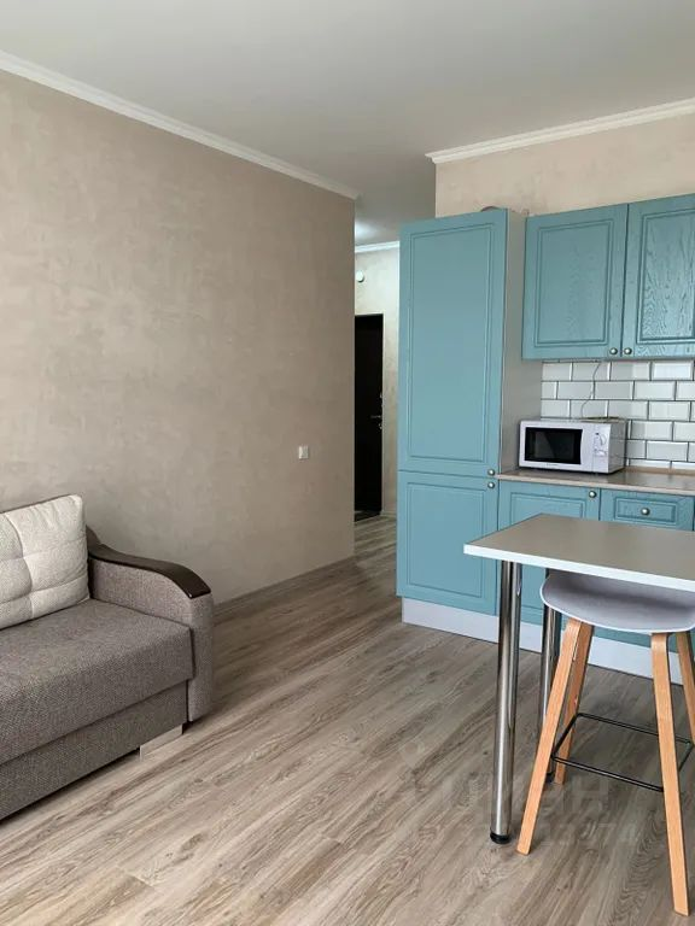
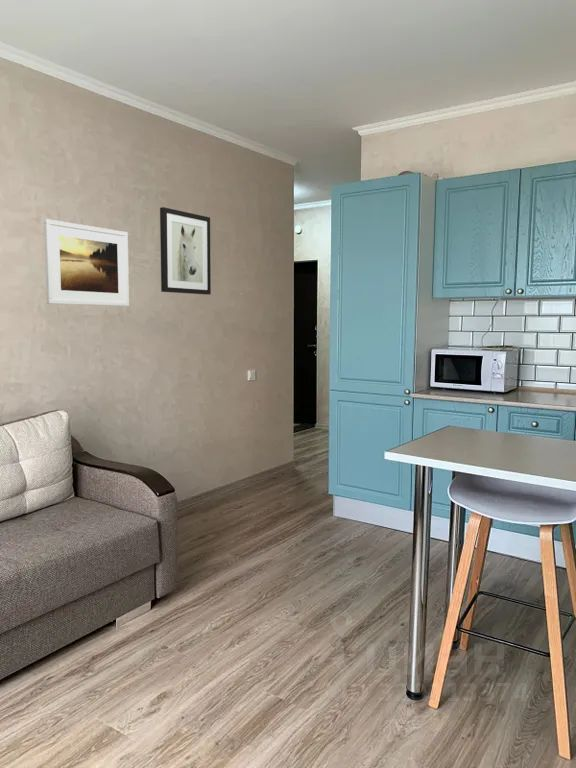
+ wall art (186, 253)
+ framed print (89, 265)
